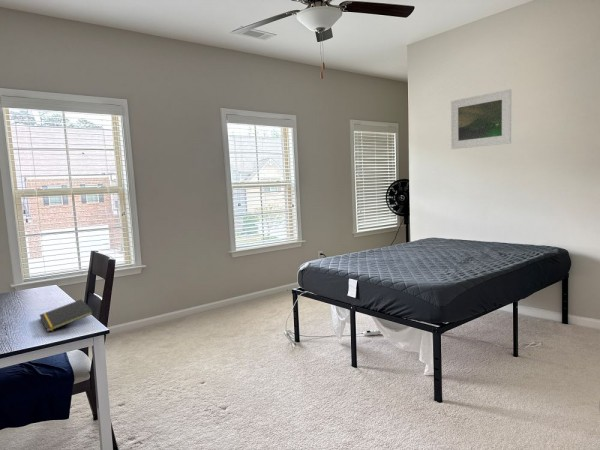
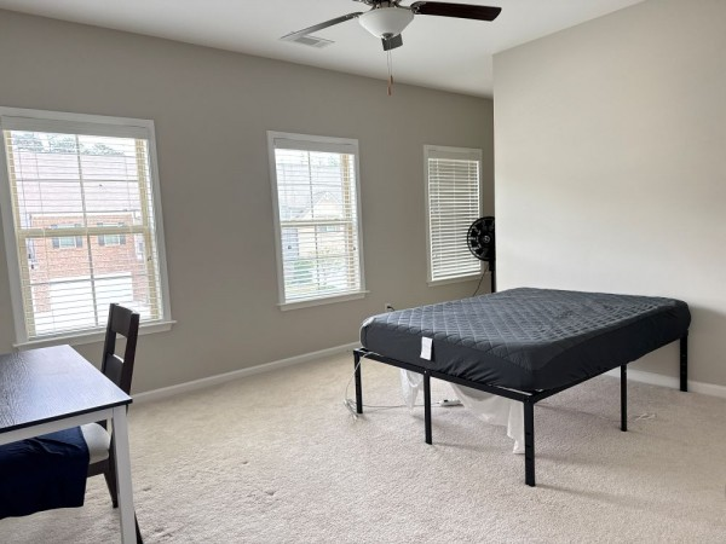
- notepad (65, 314)
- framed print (479, 121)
